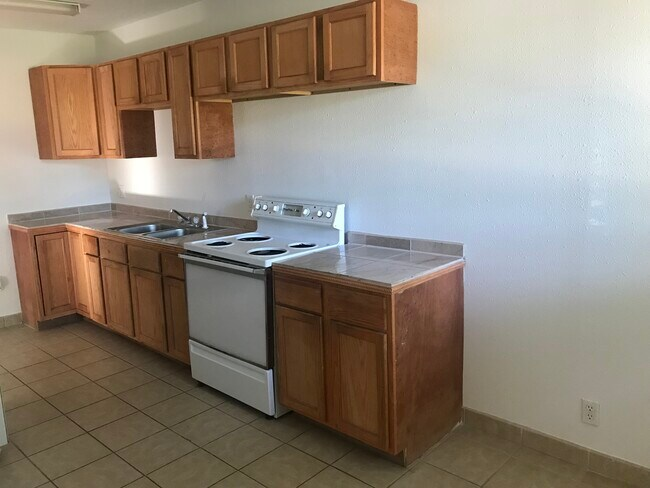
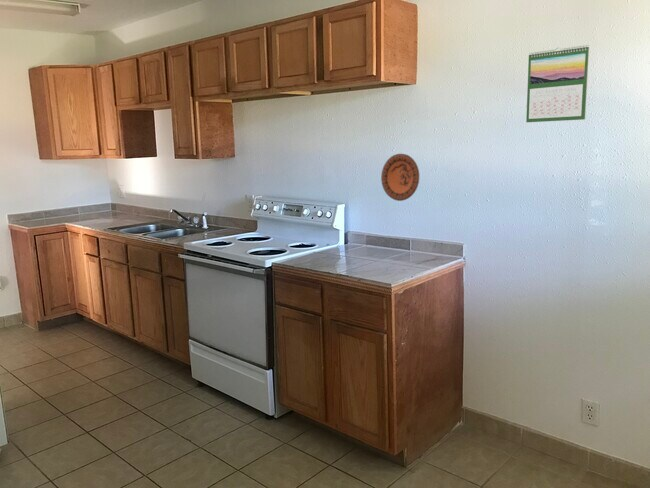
+ calendar (556, 84)
+ decorative plate (400, 177)
